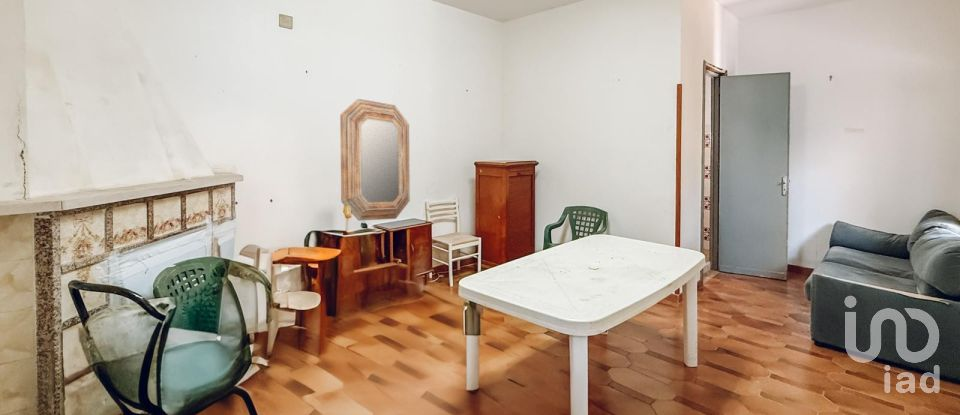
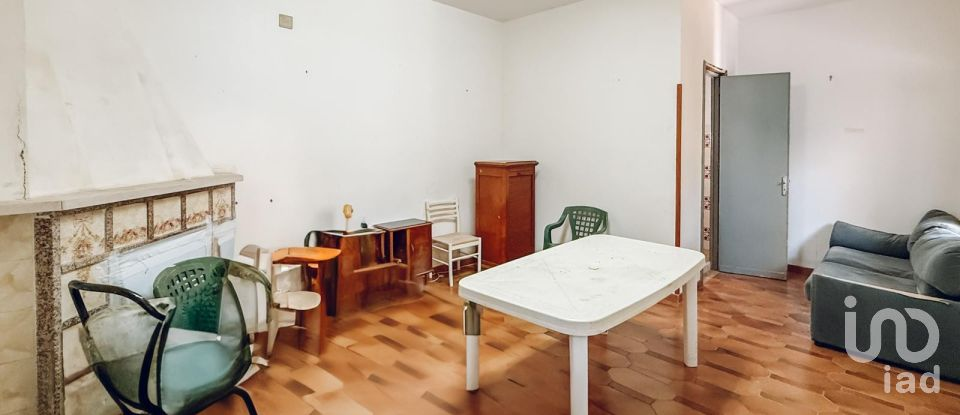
- home mirror (378, 161)
